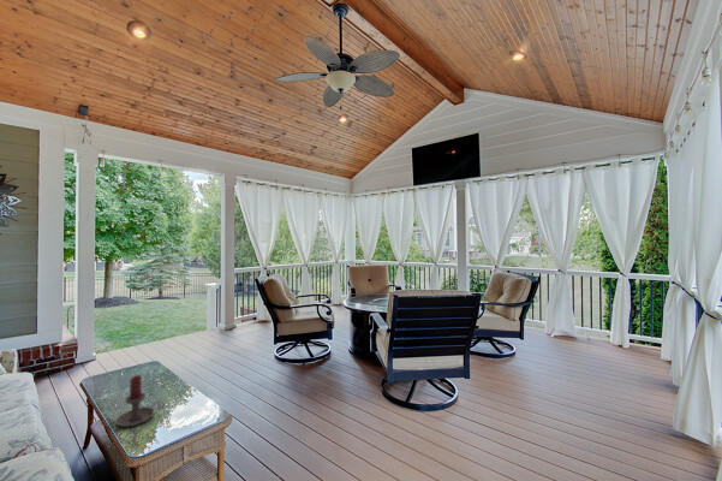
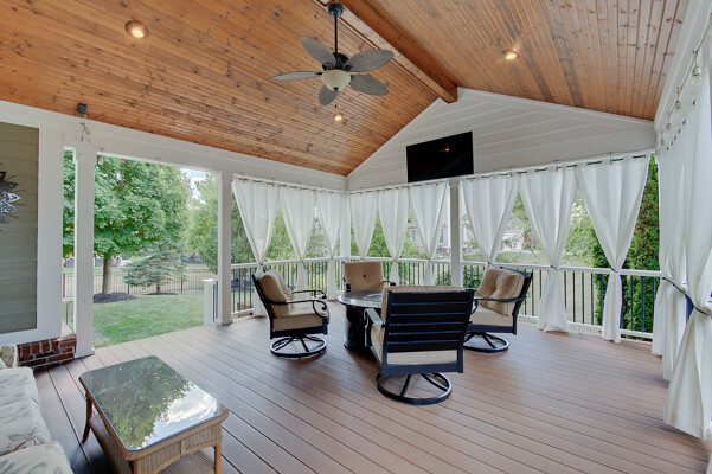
- candle holder (141, 396)
